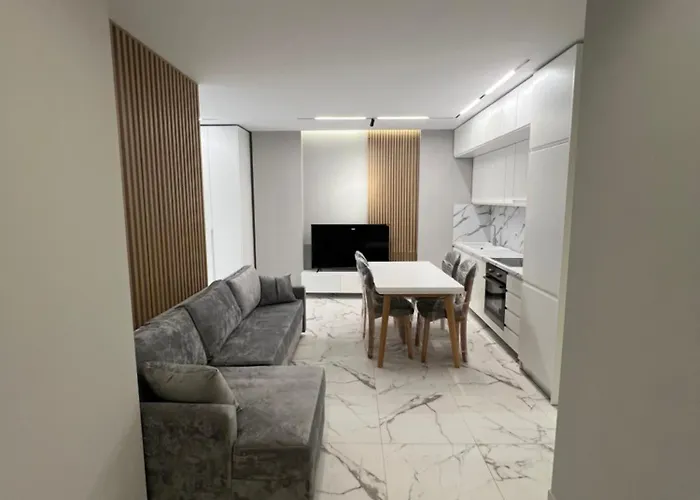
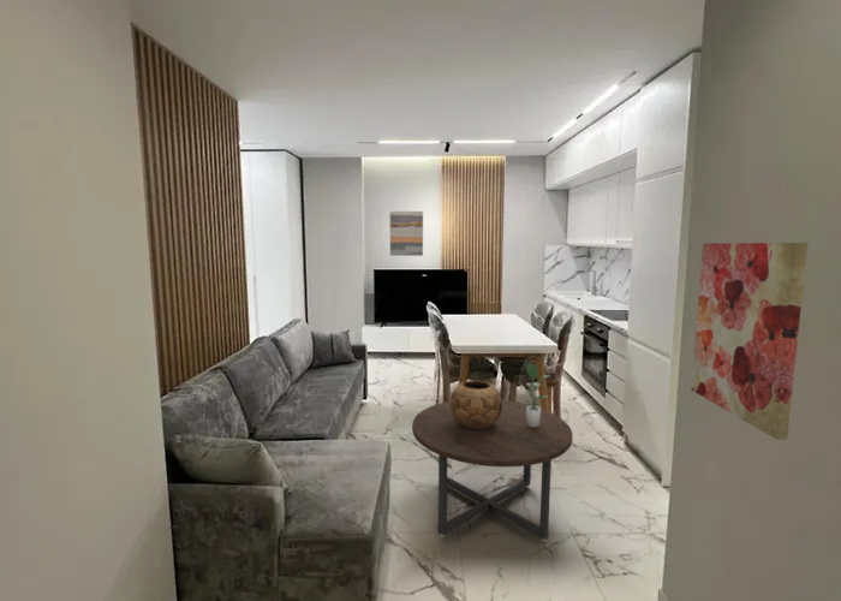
+ decorative bowl (476, 404)
+ coffee table (489, 465)
+ wall art (739, 328)
+ potted plant (533, 395)
+ wall art (406, 233)
